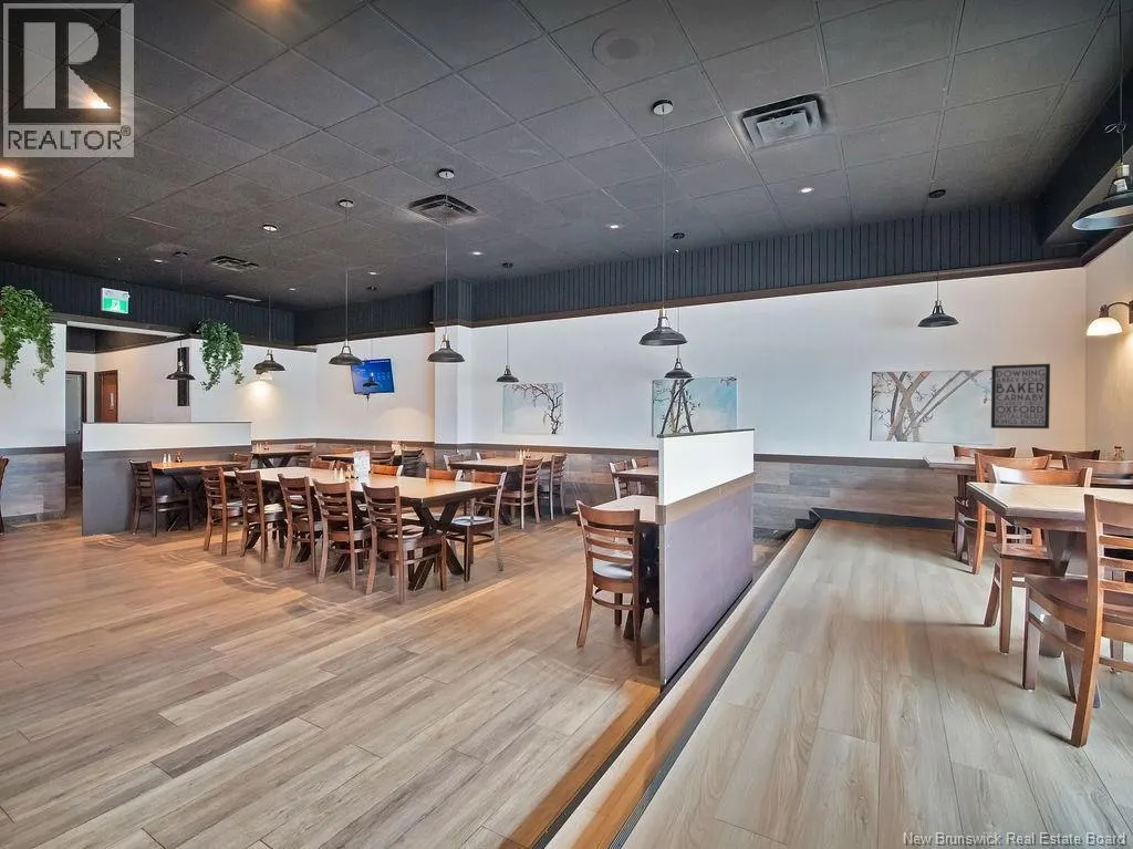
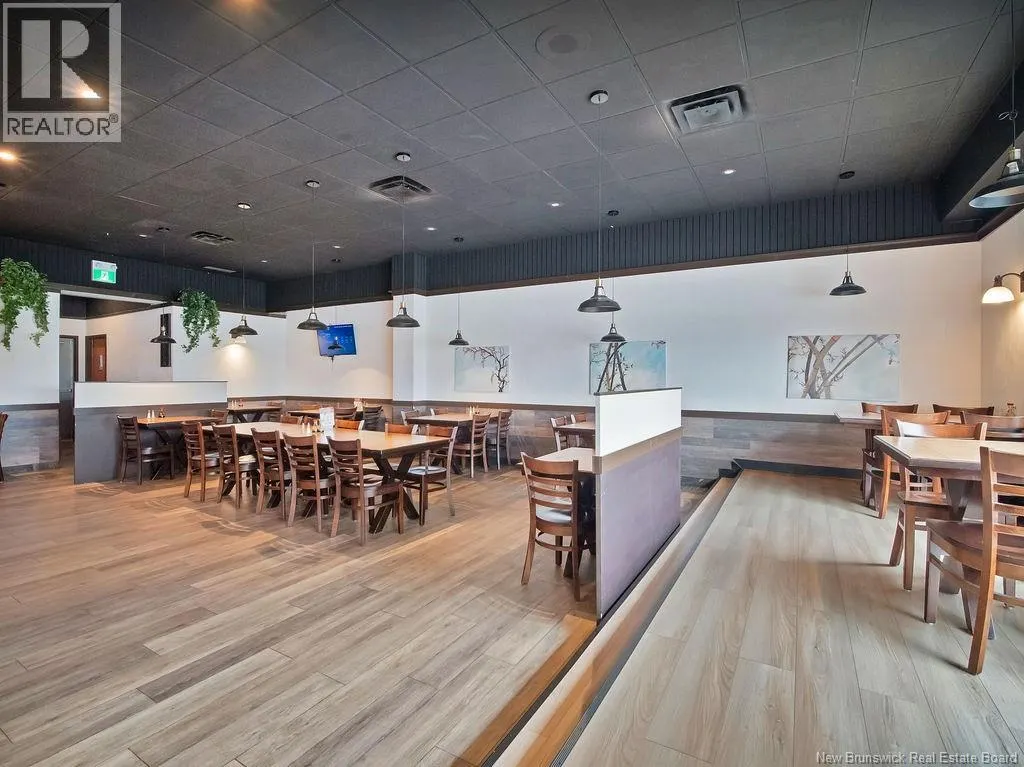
- wall art (1019, 396)
